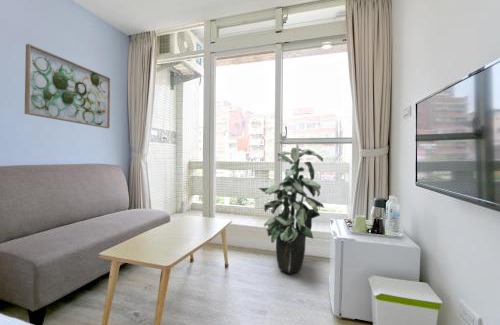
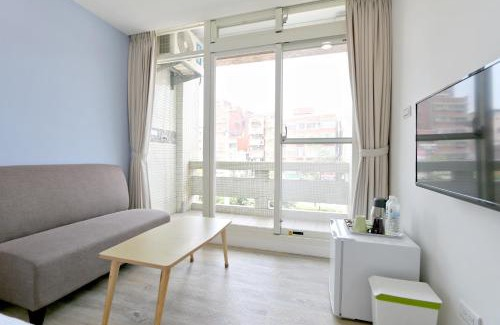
- indoor plant (290, 204)
- wall art (75, 92)
